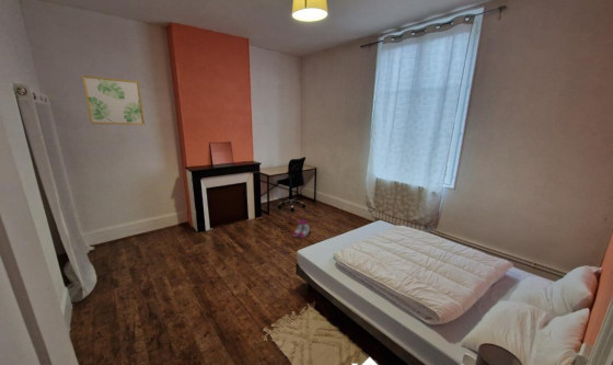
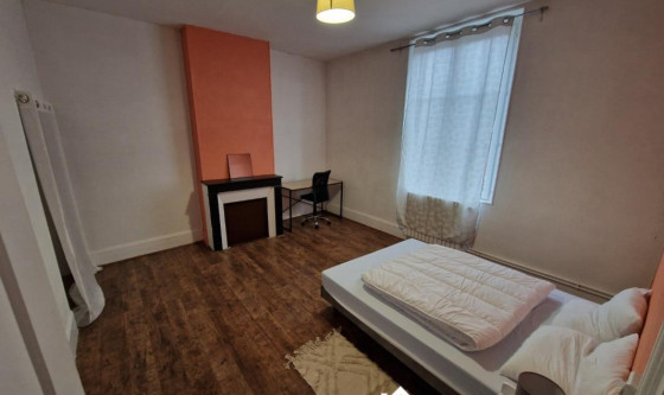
- wall art (115, 102)
- boots (301, 227)
